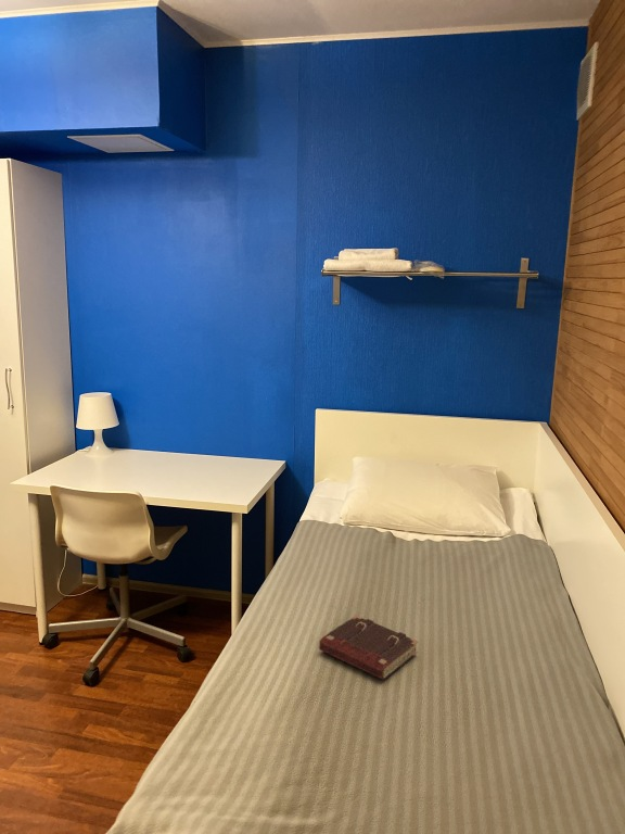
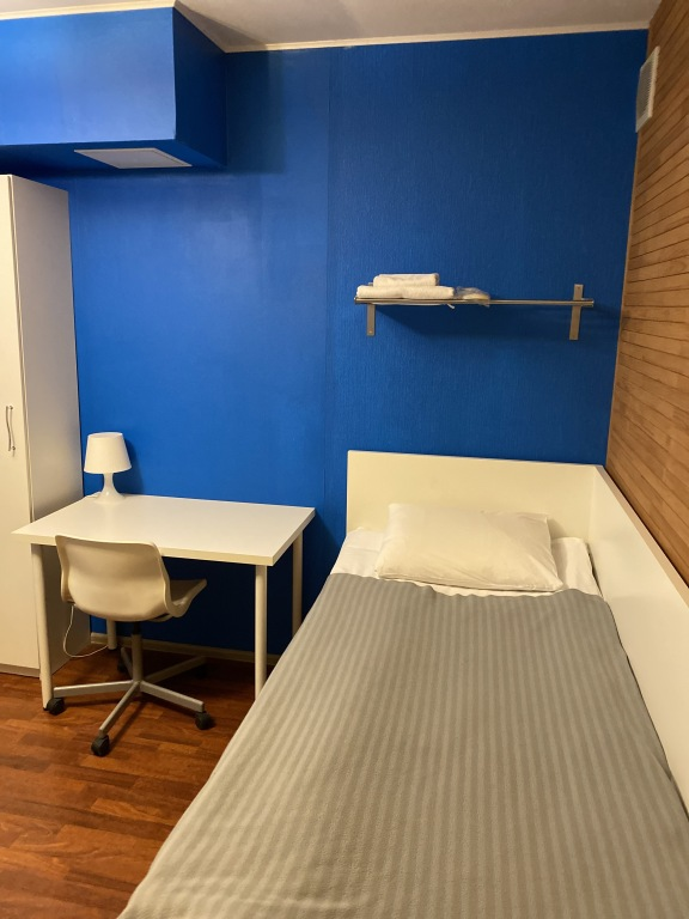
- book (368, 644)
